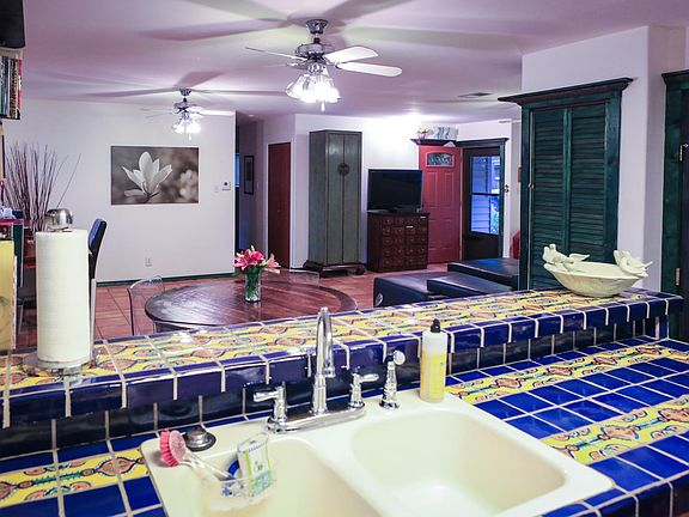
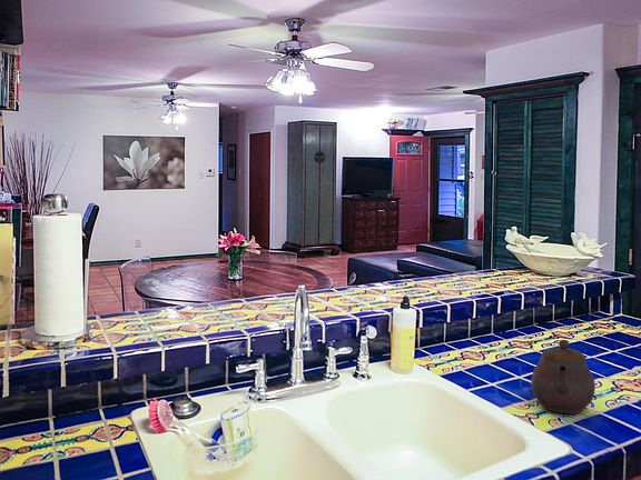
+ teapot (563, 372)
